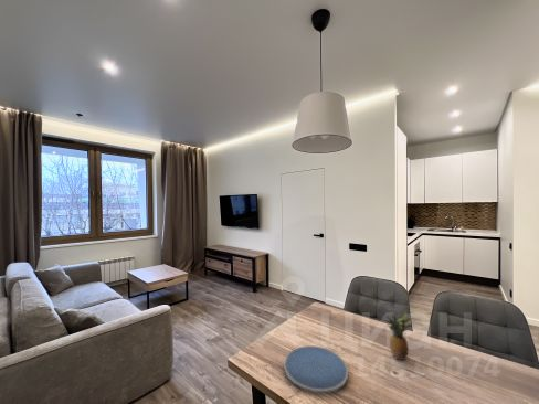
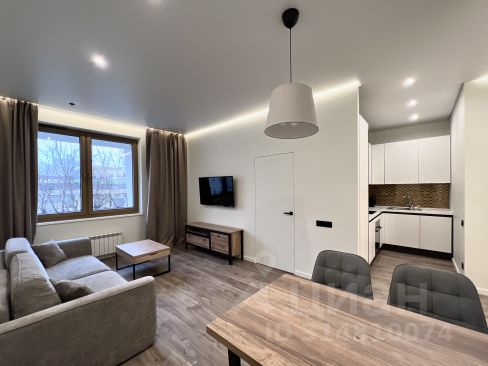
- plate (315, 366)
- fruit (399, 334)
